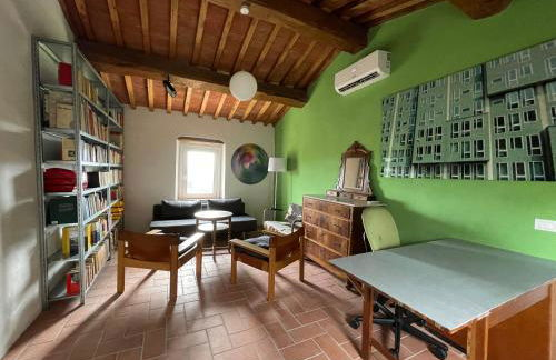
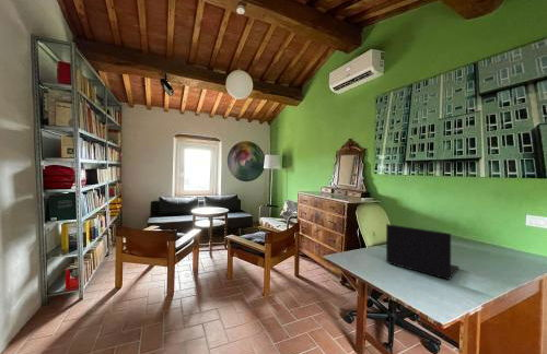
+ laptop (421, 245)
